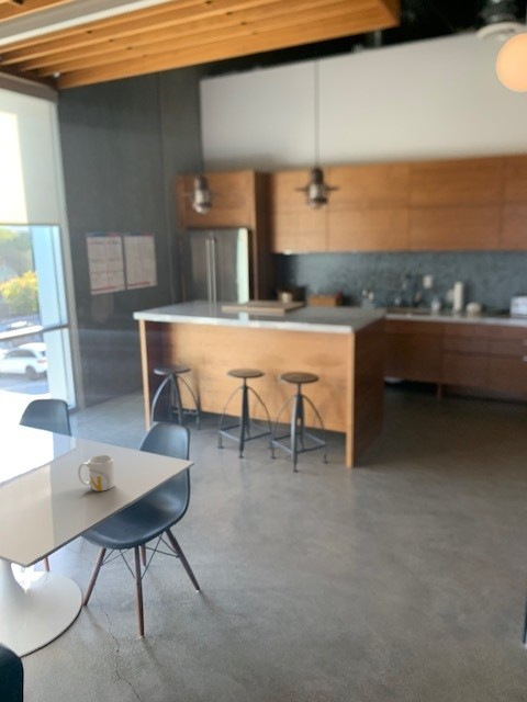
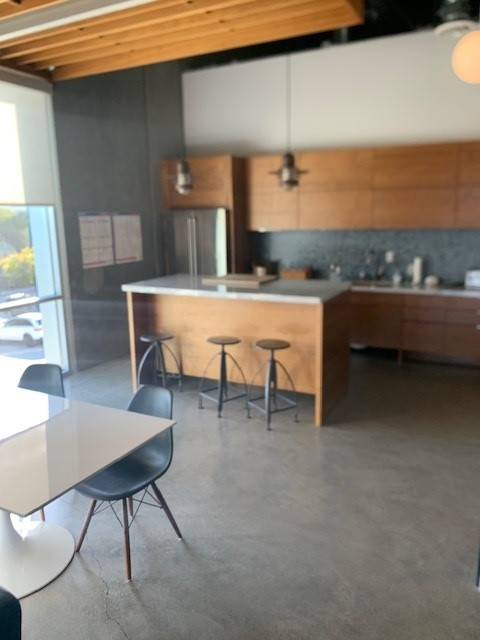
- mug (97, 473)
